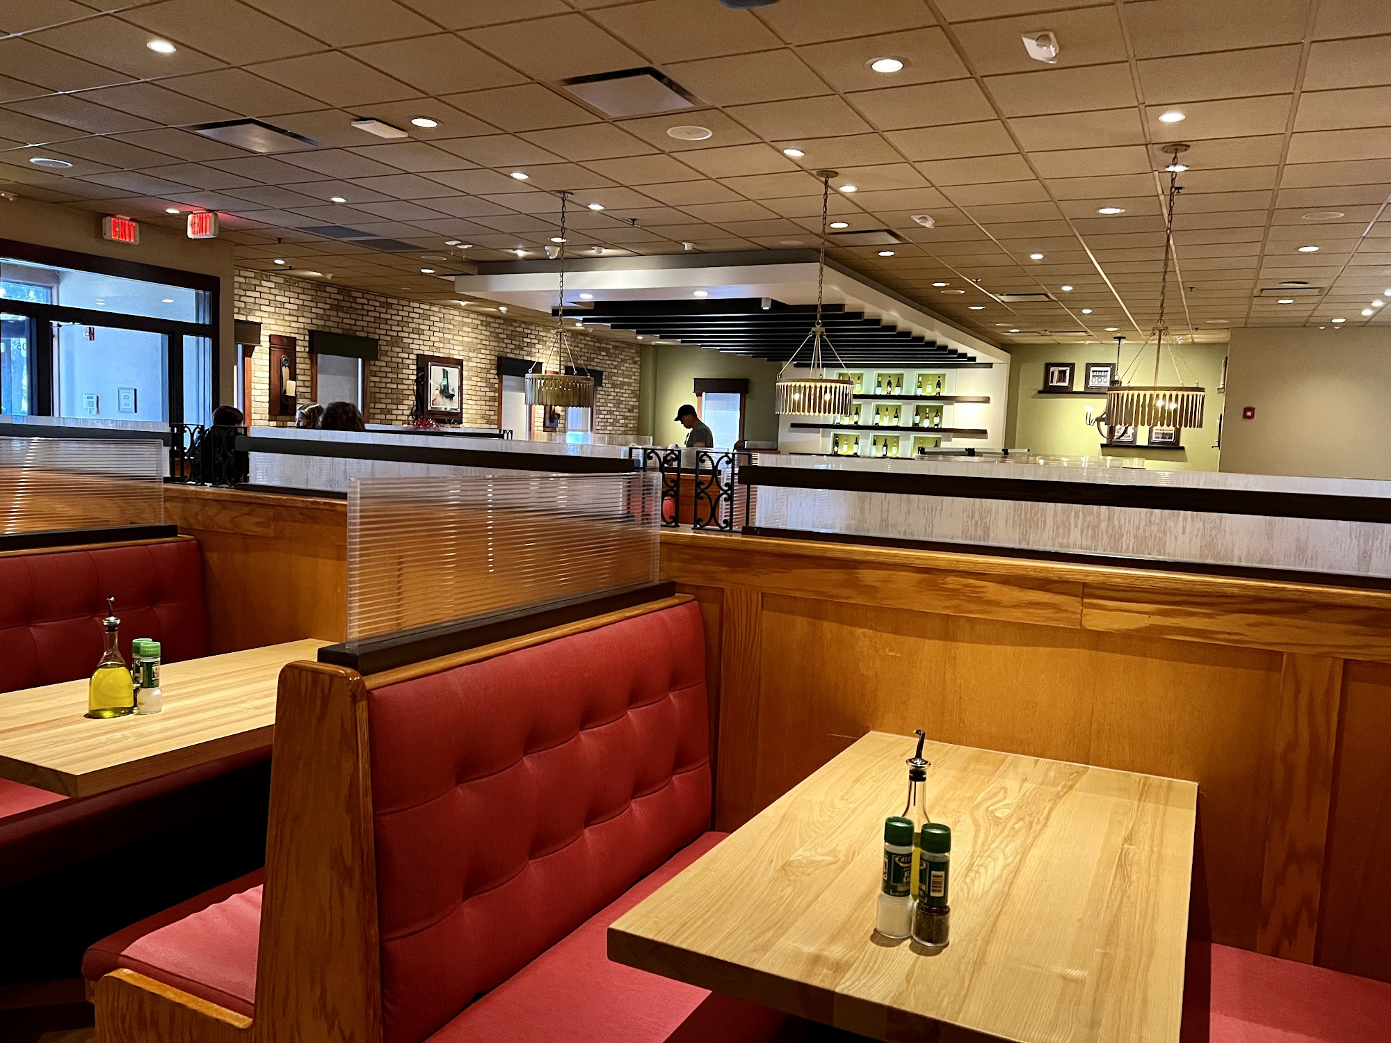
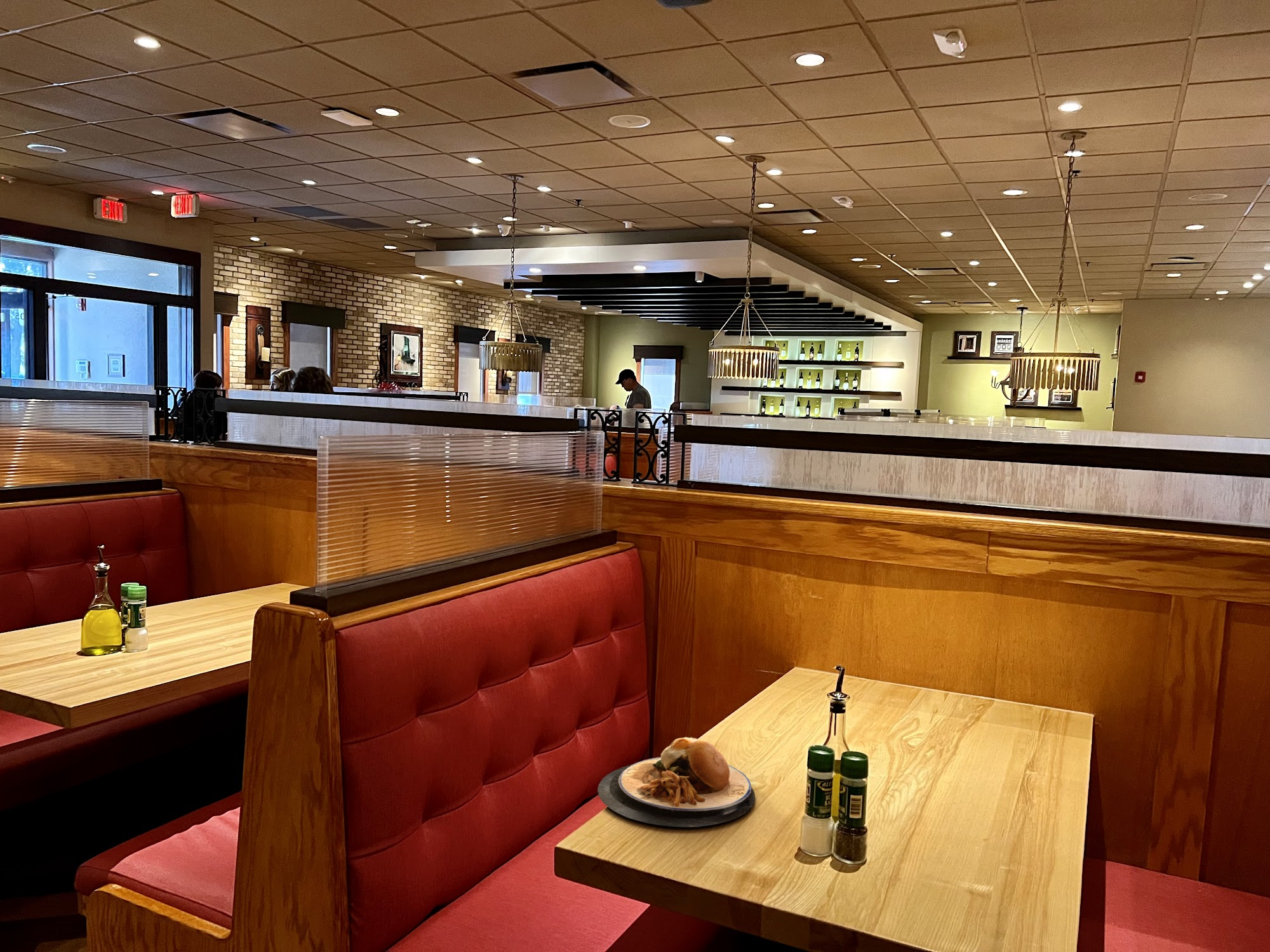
+ plate (677, 770)
